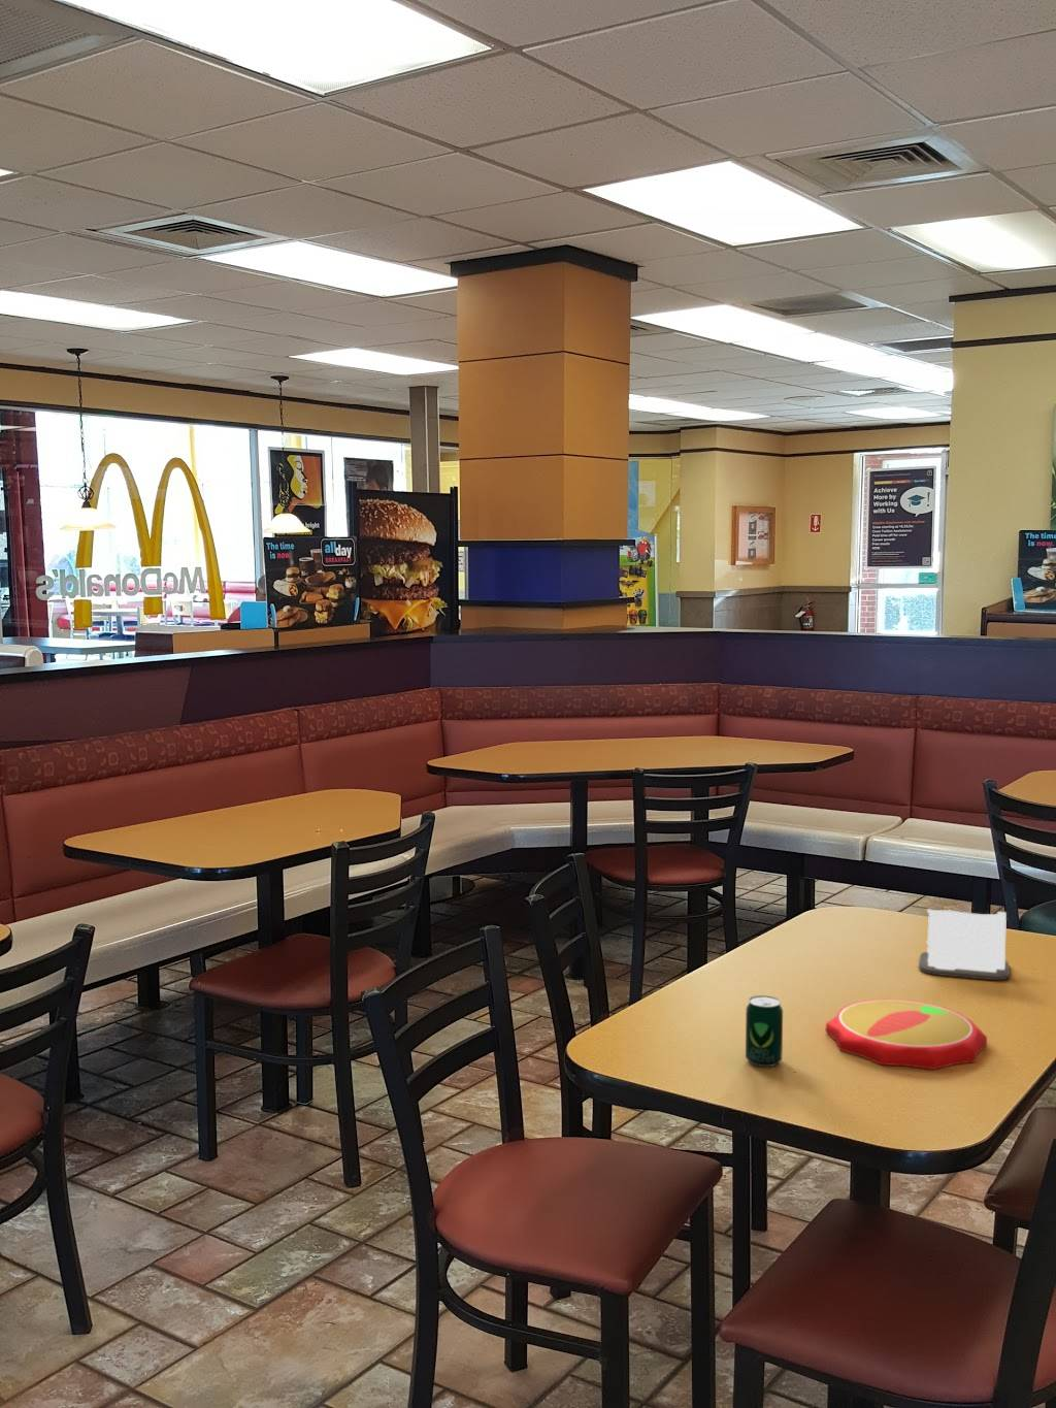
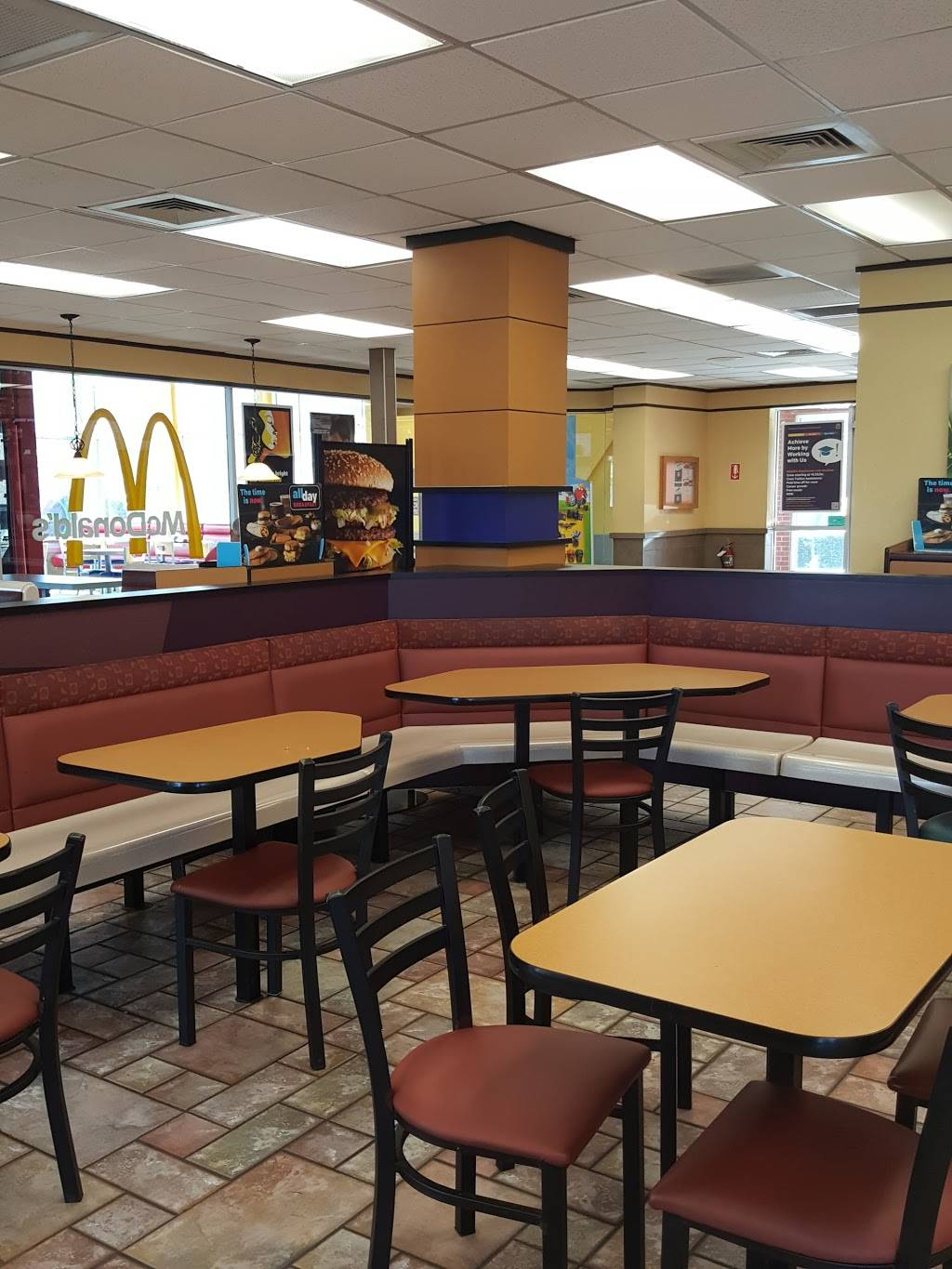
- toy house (964, 939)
- plate (904, 1027)
- beverage can (764, 1031)
